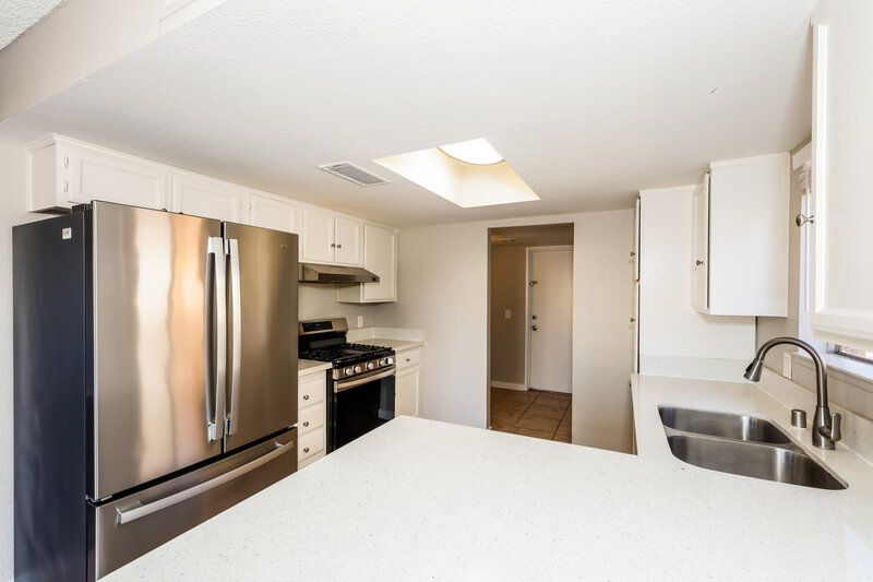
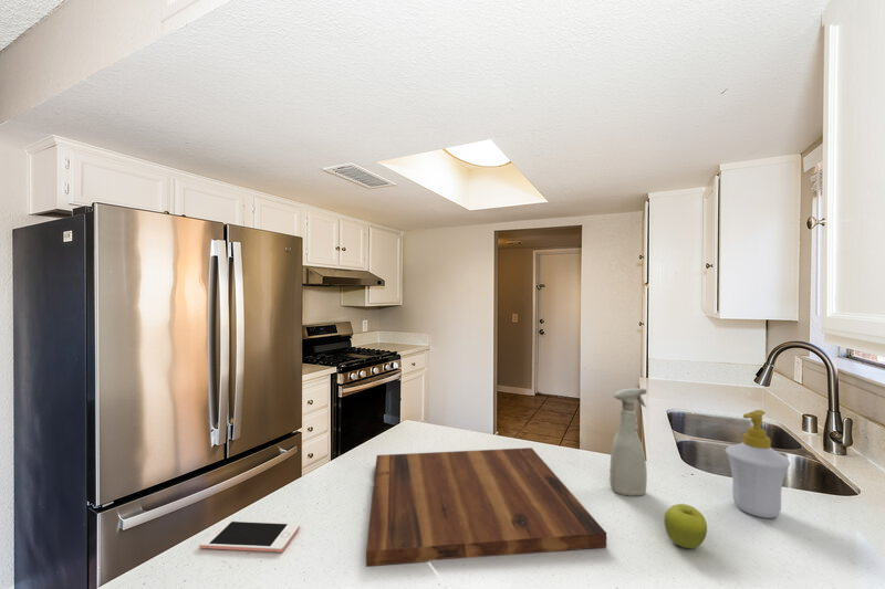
+ cutting board (469, 492)
+ cell phone (251, 535)
+ spray bottle (627, 439)
+ soap bottle (756, 461)
+ fruit (685, 526)
